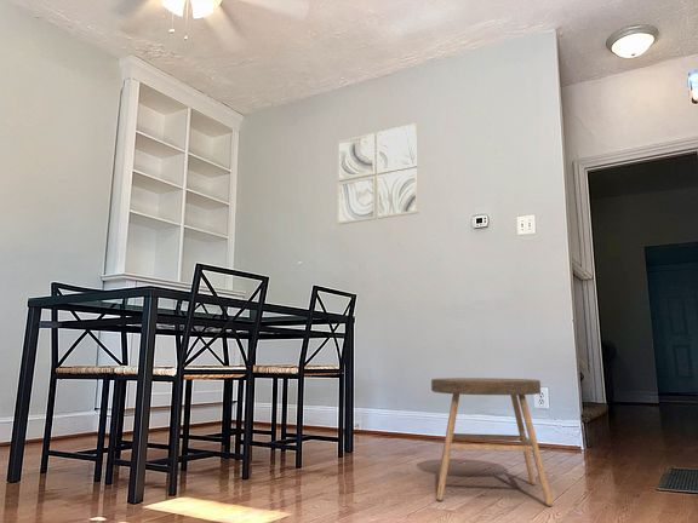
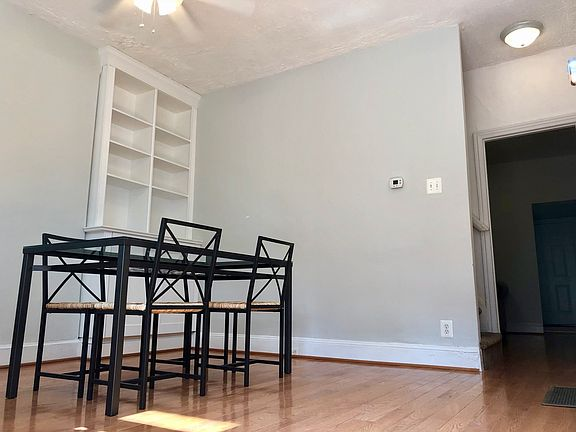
- wall art (376, 174)
- stool (486, 435)
